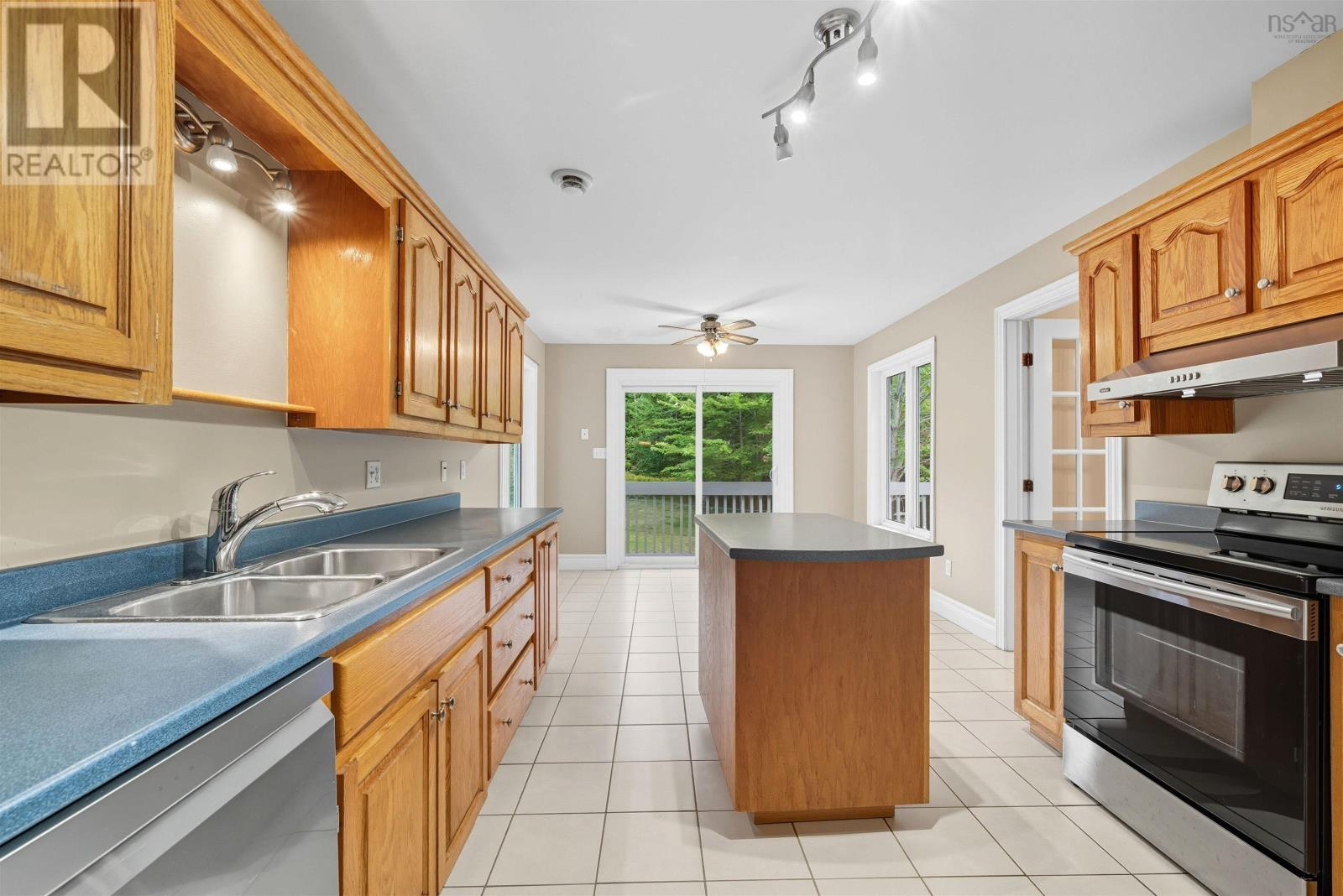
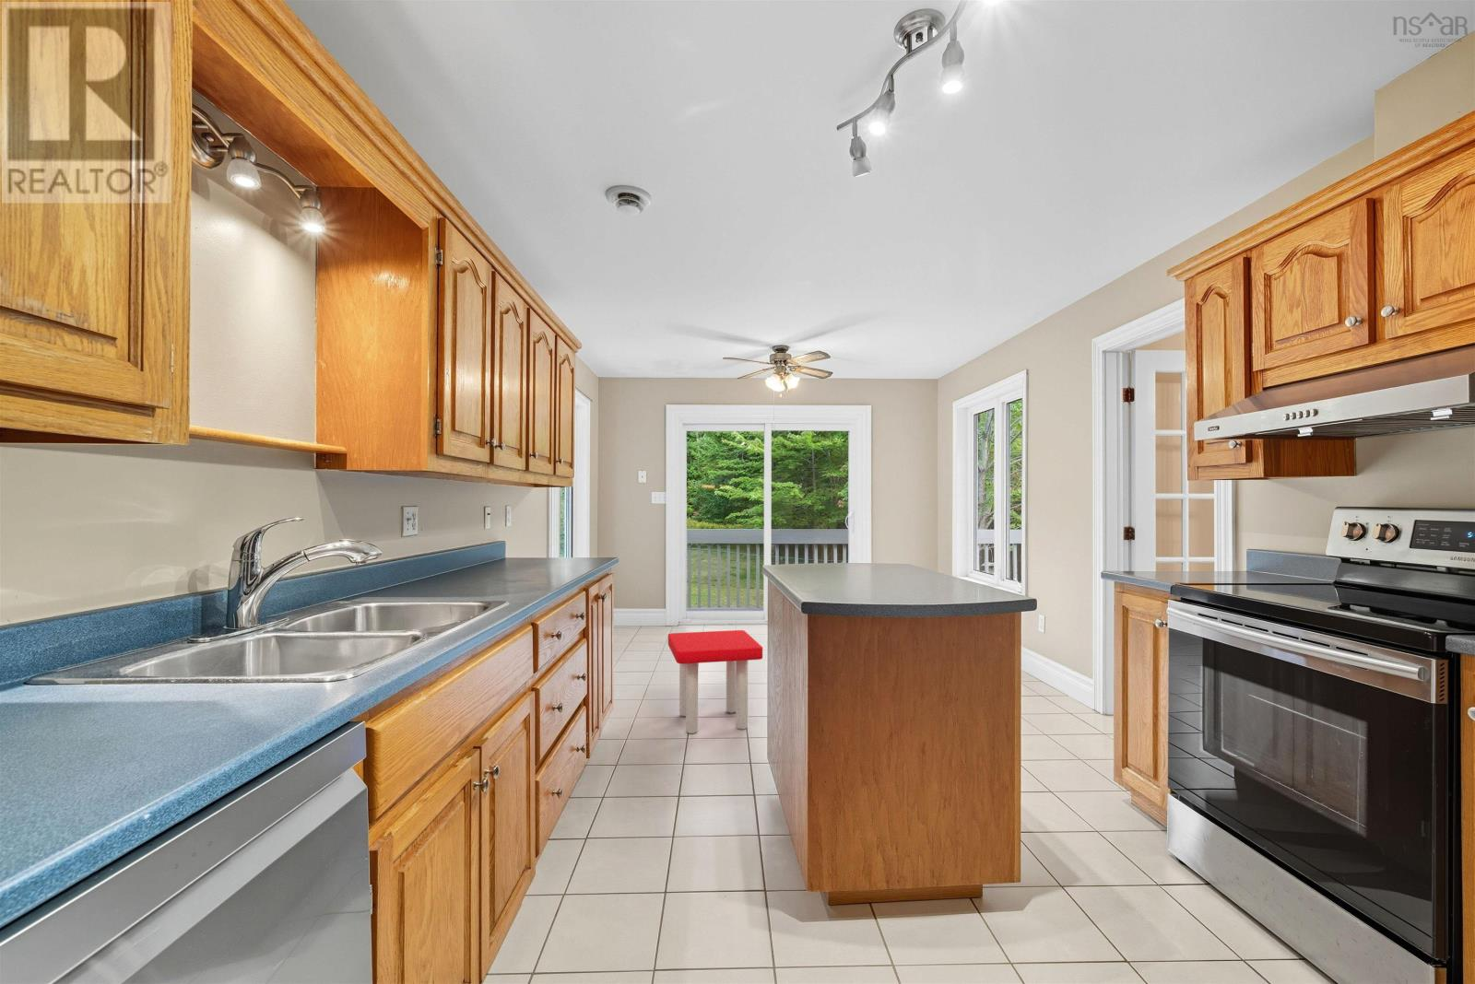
+ stool (726, 680)
